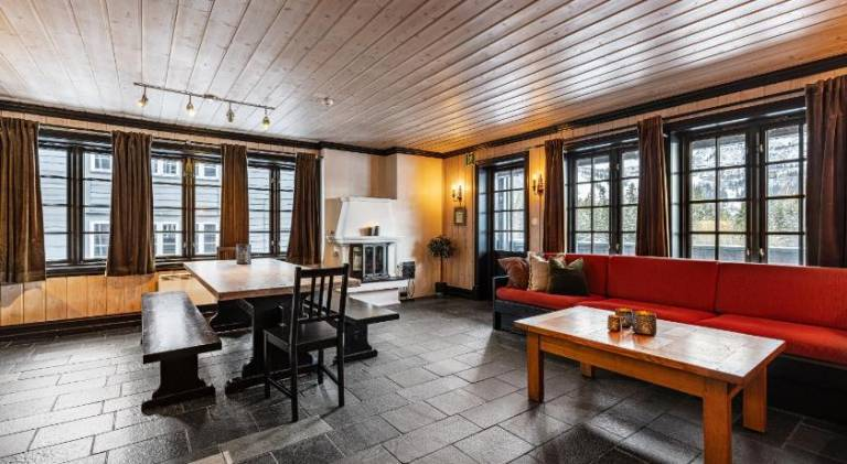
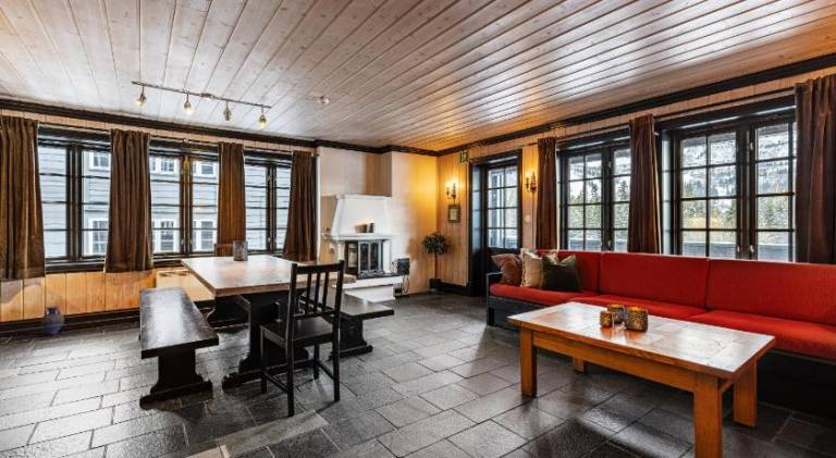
+ vase (52, 320)
